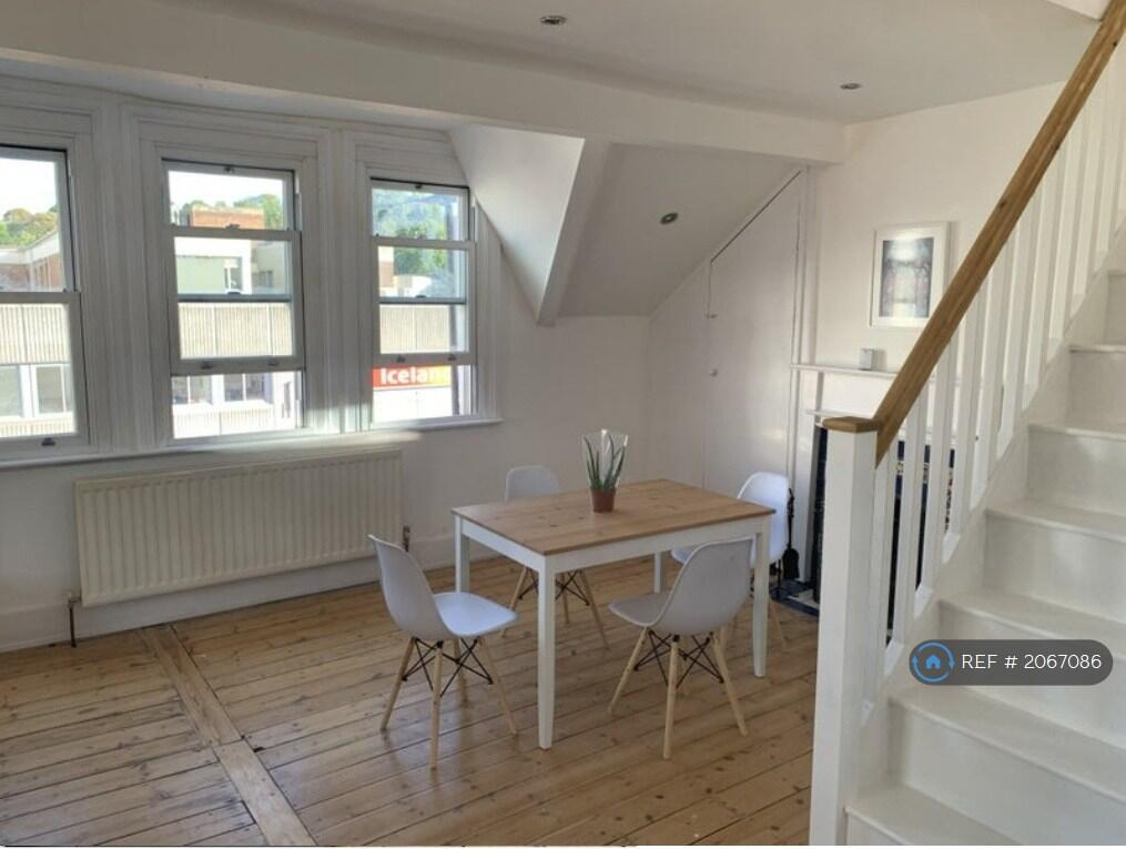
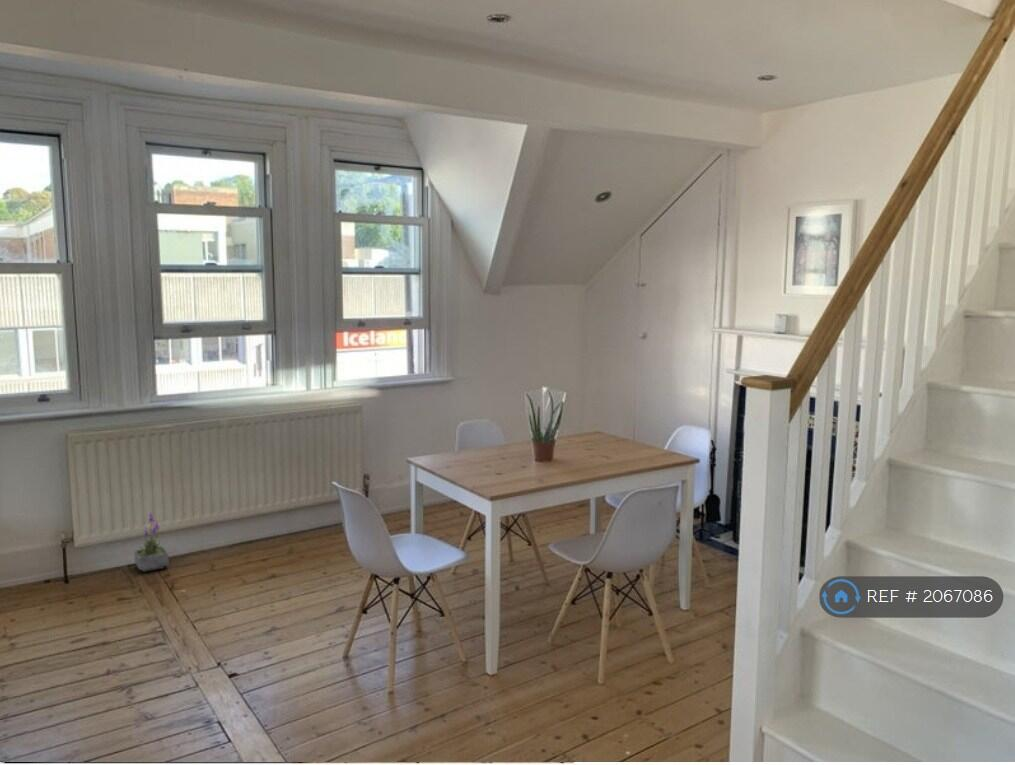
+ potted plant (150, 537)
